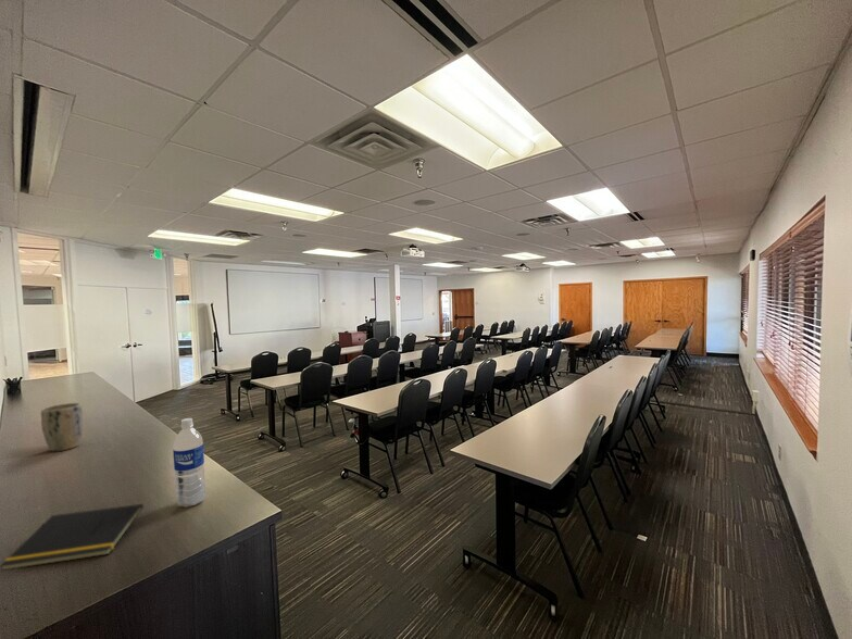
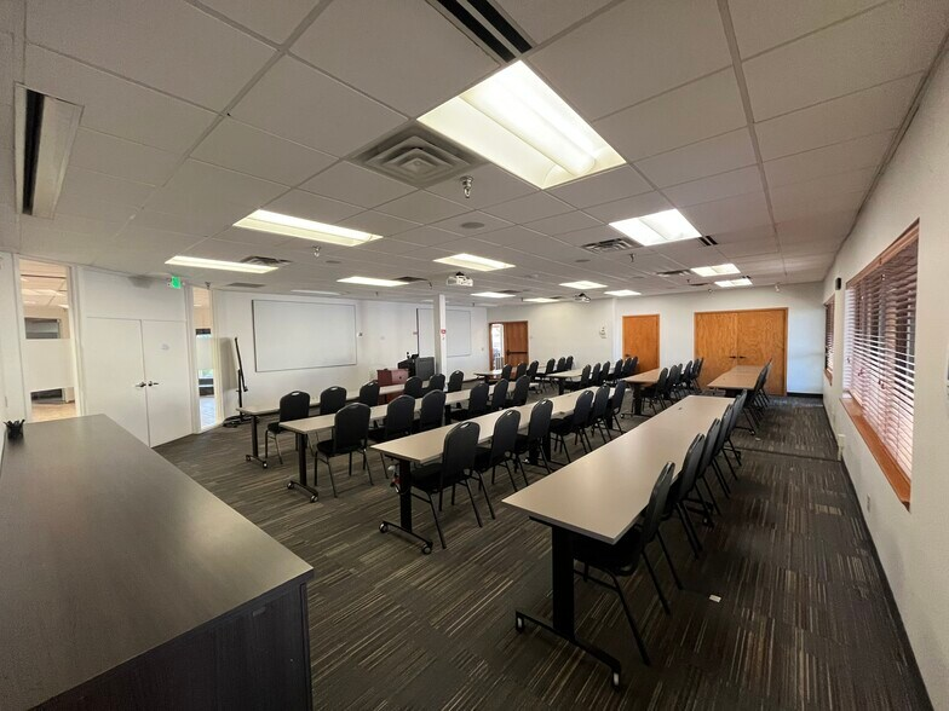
- notepad (78, 534)
- water bottle (189, 461)
- plant pot (62, 427)
